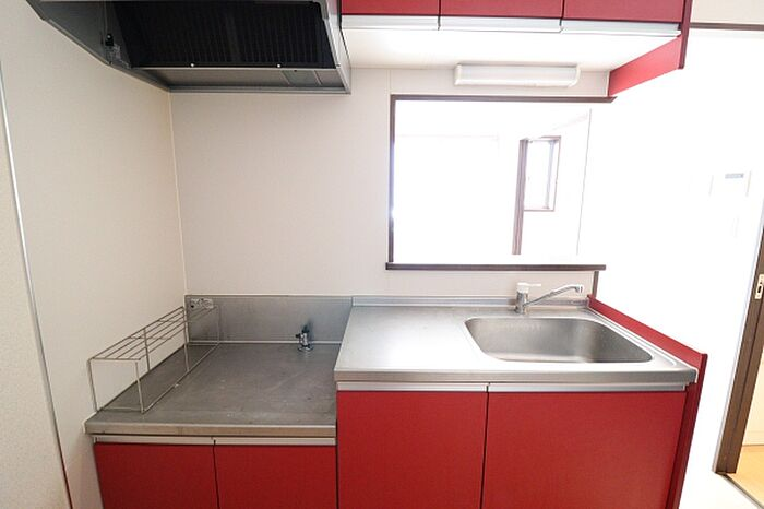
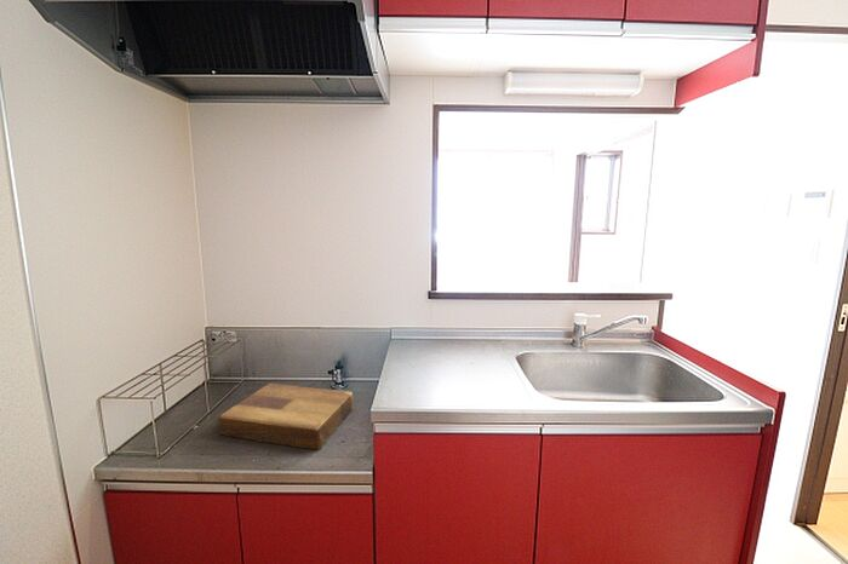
+ cutting board (291, 410)
